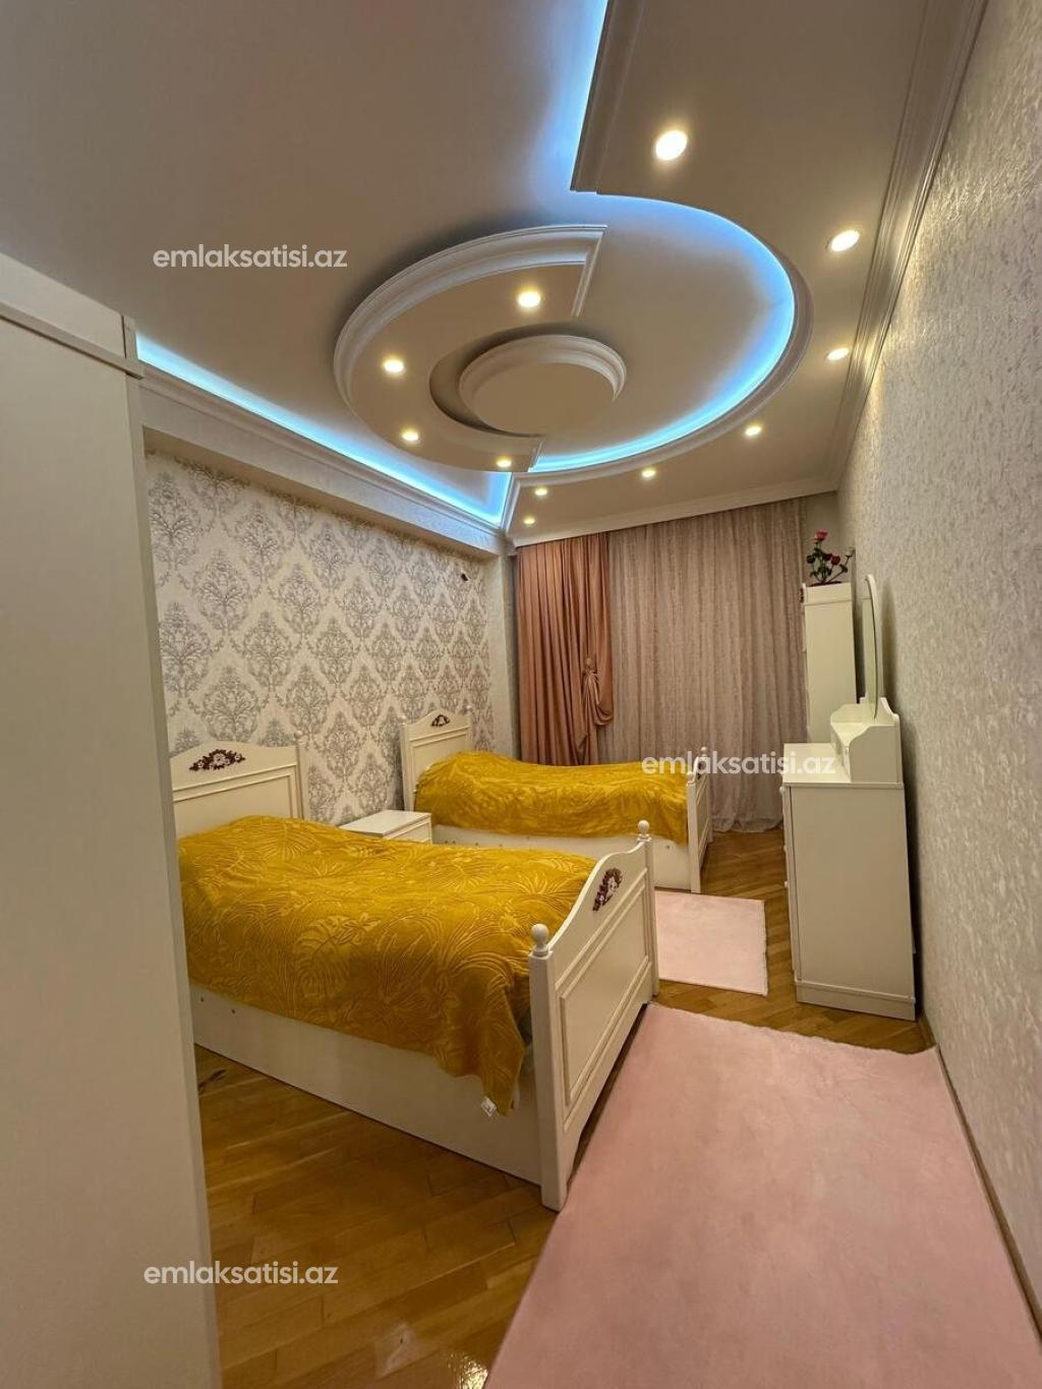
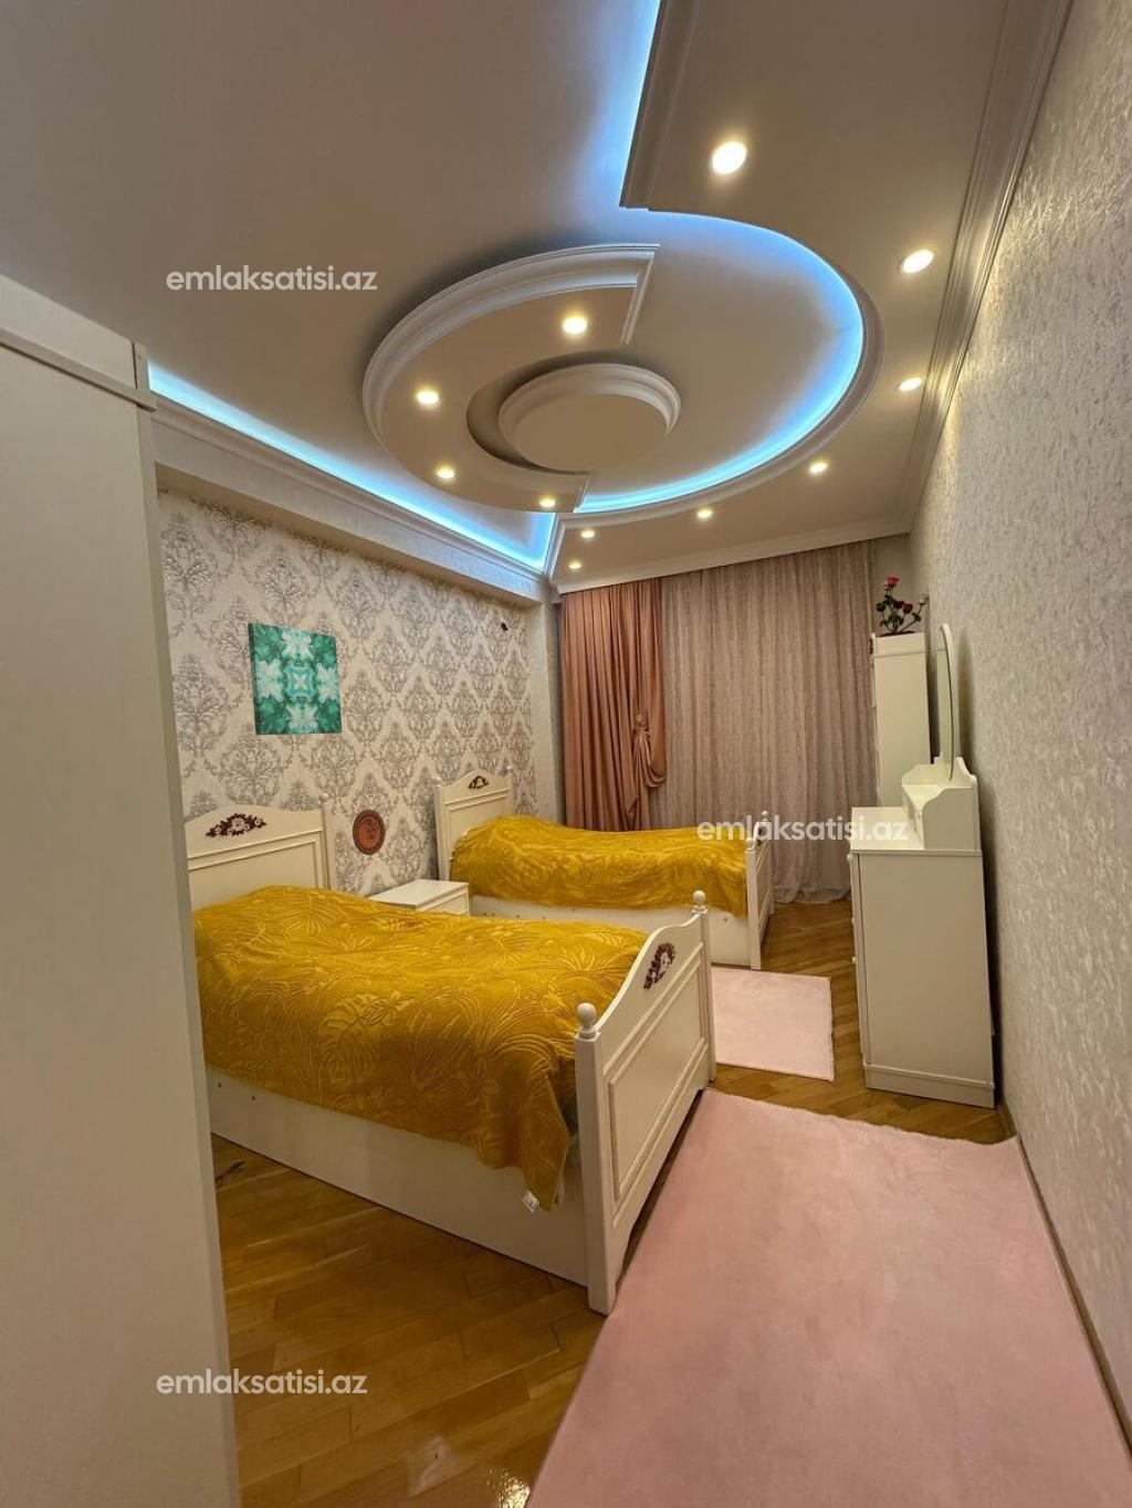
+ decorative plate (369, 832)
+ wall art (297, 682)
